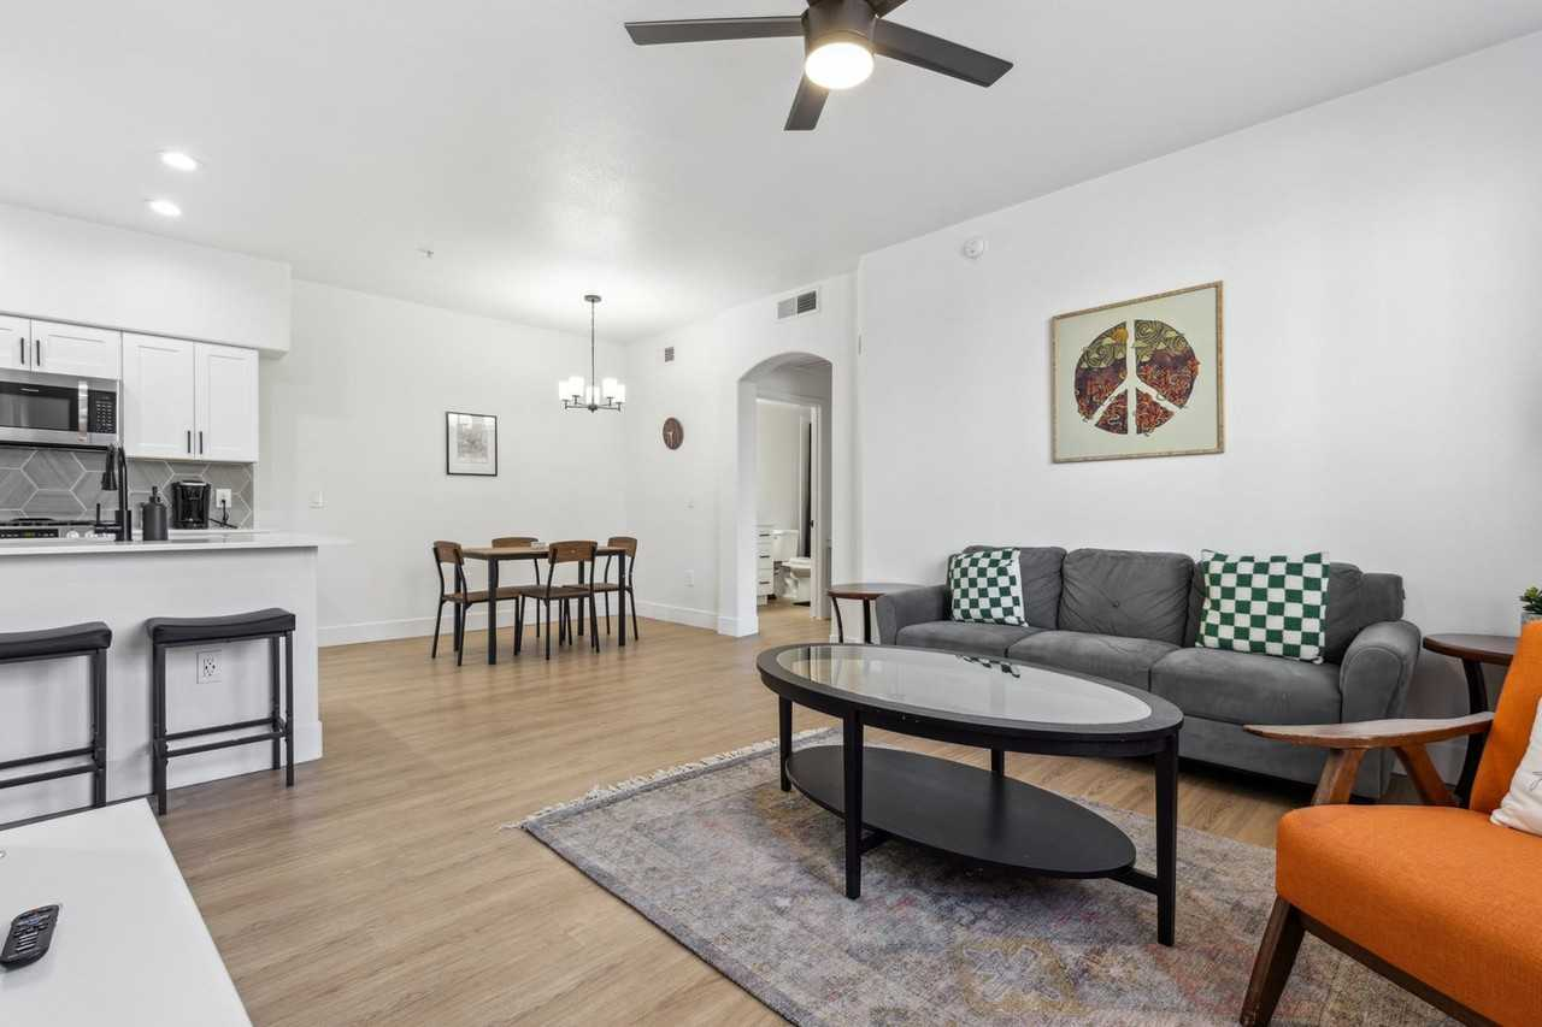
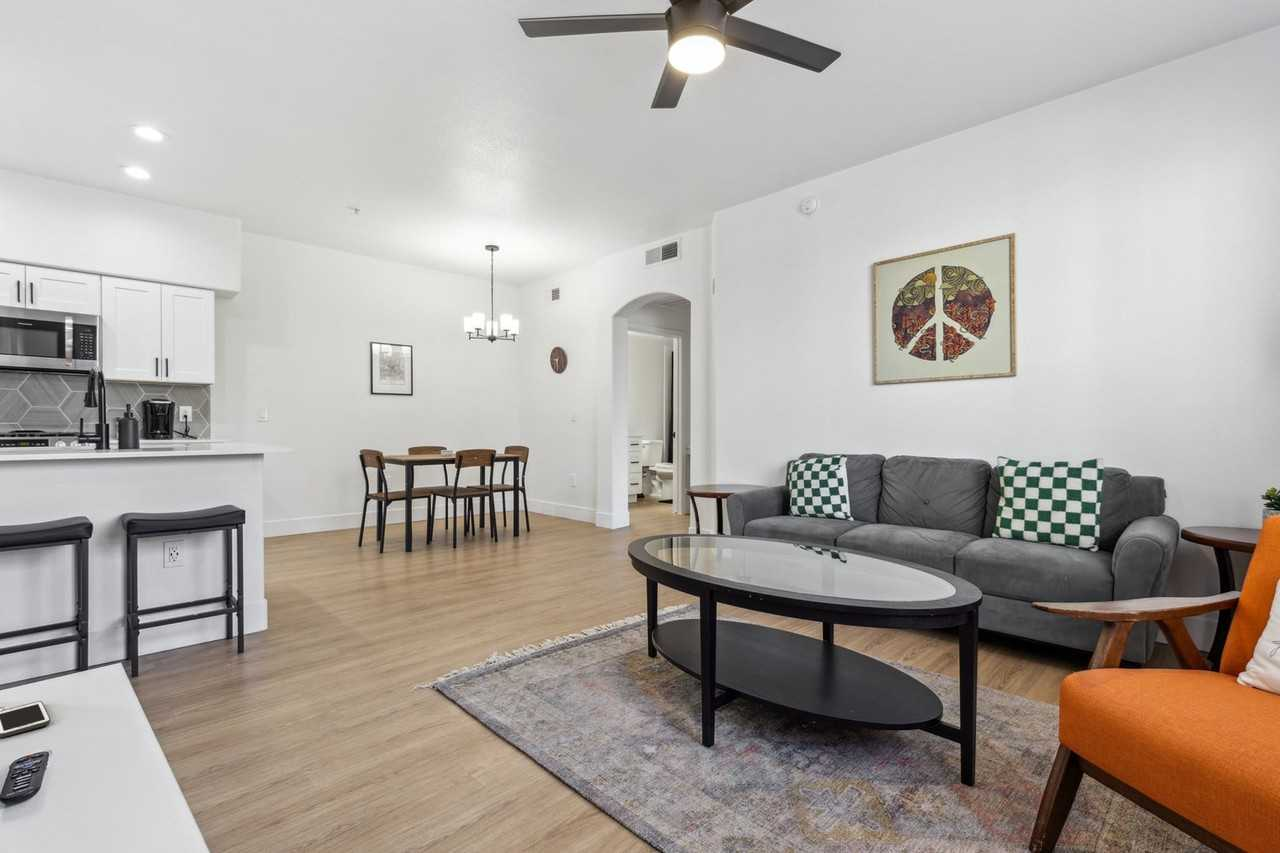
+ cell phone (21, 718)
